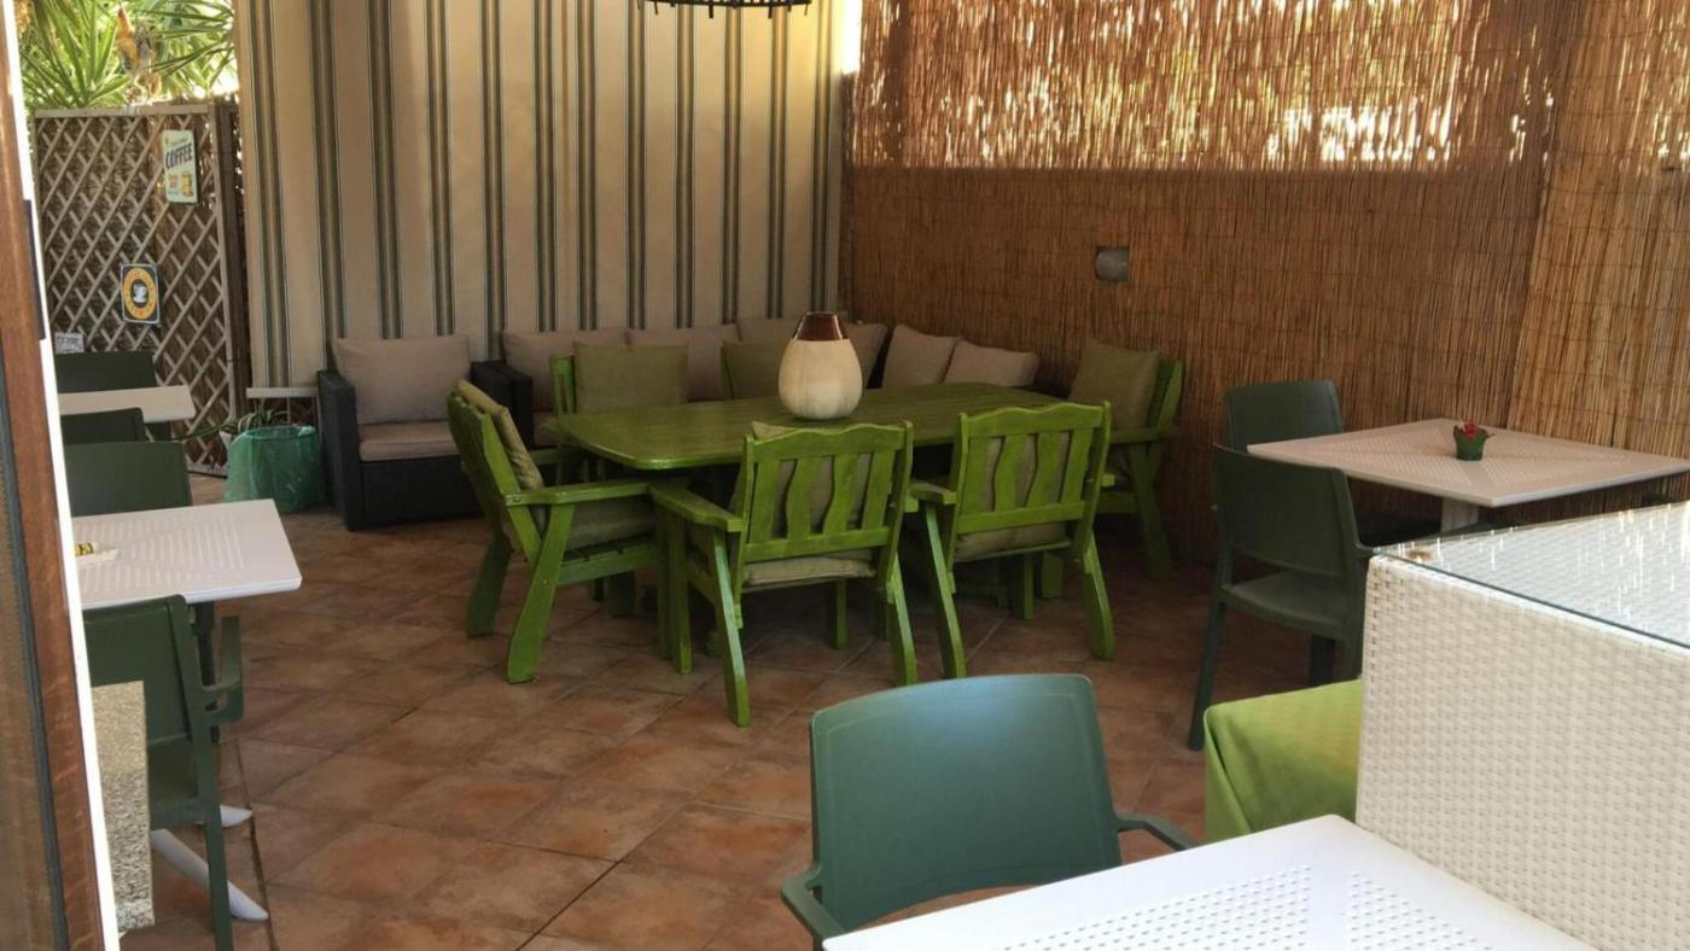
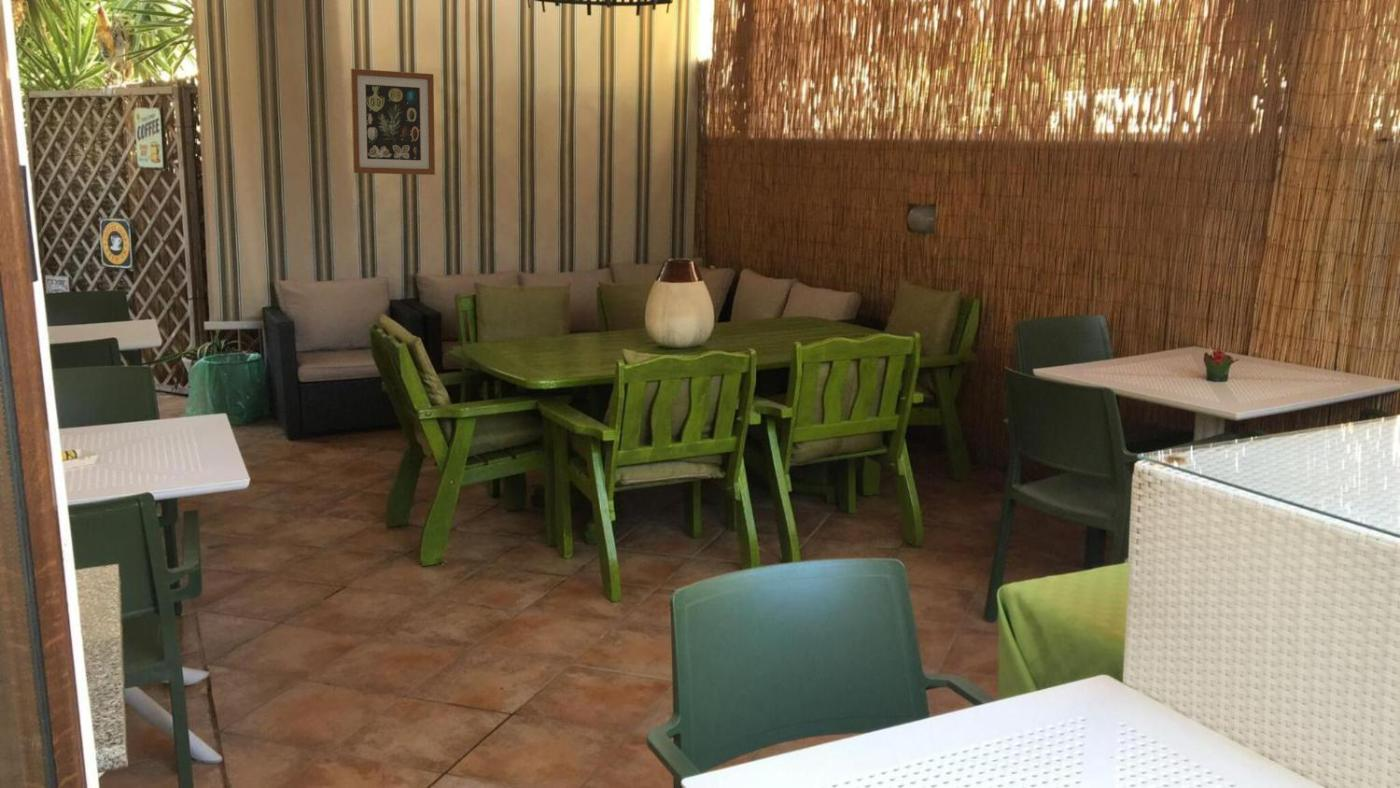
+ wall art (393, 123)
